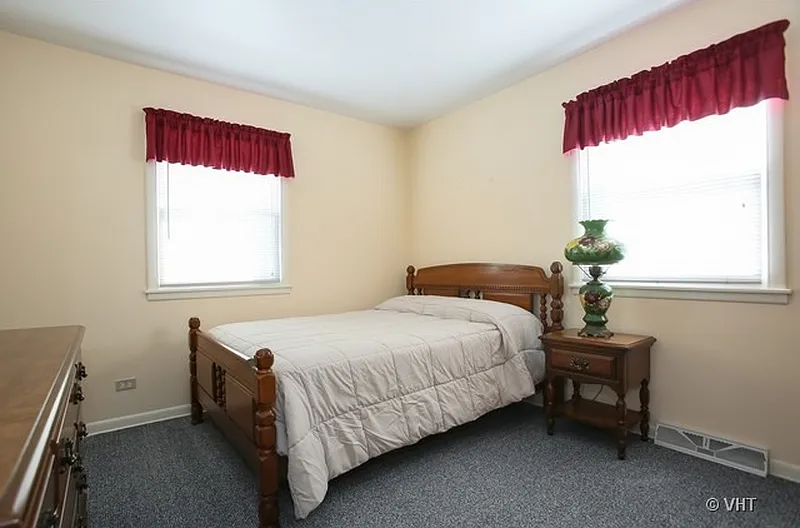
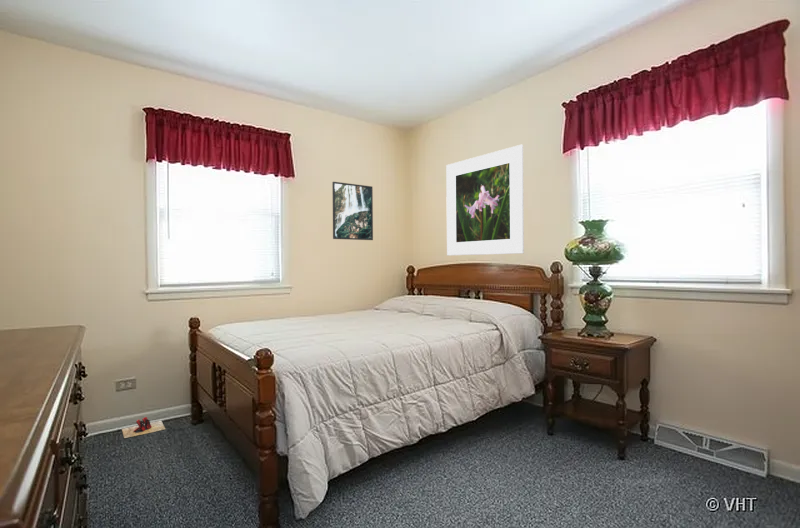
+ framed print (353, 211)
+ slippers (143, 423)
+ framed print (481, 205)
